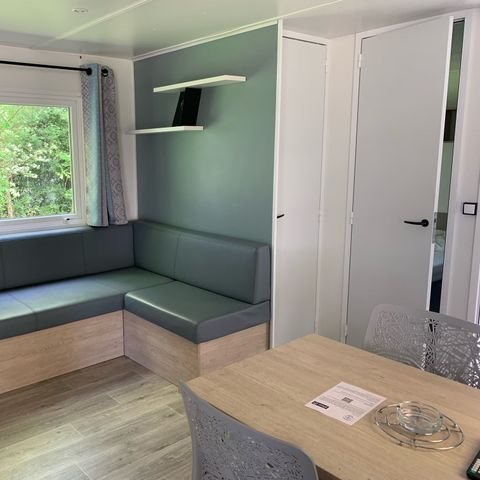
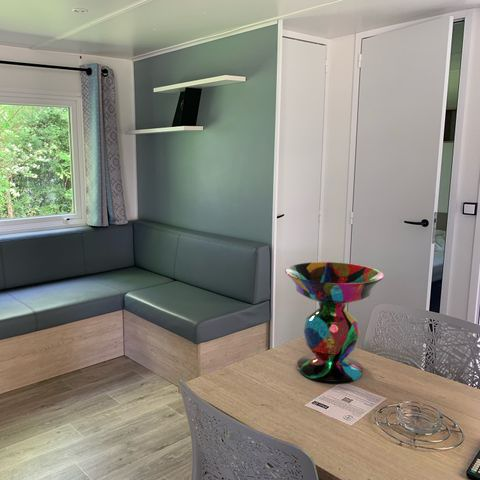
+ decorative bowl (331, 321)
